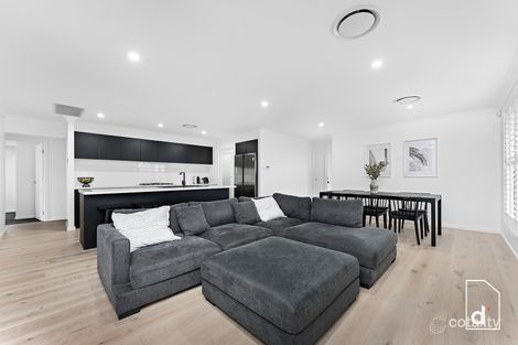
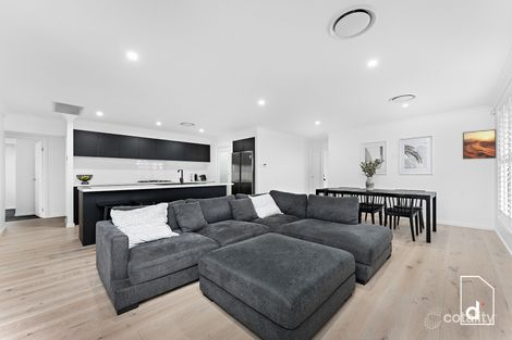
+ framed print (478, 144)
